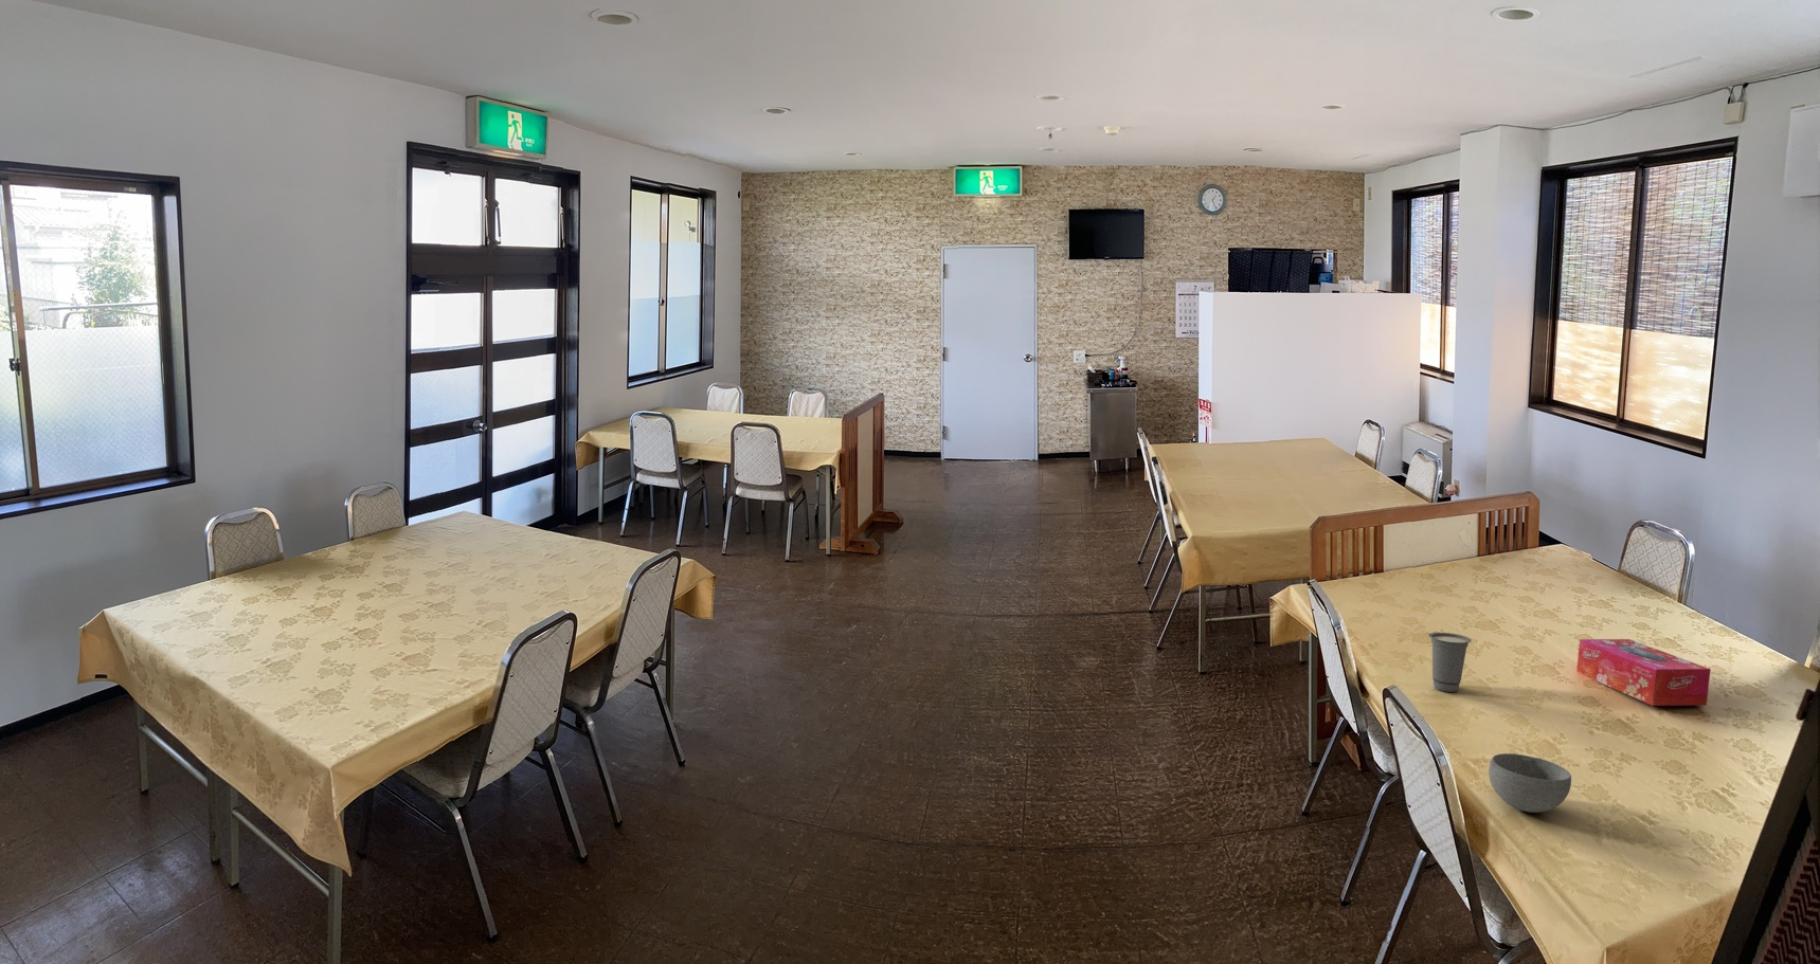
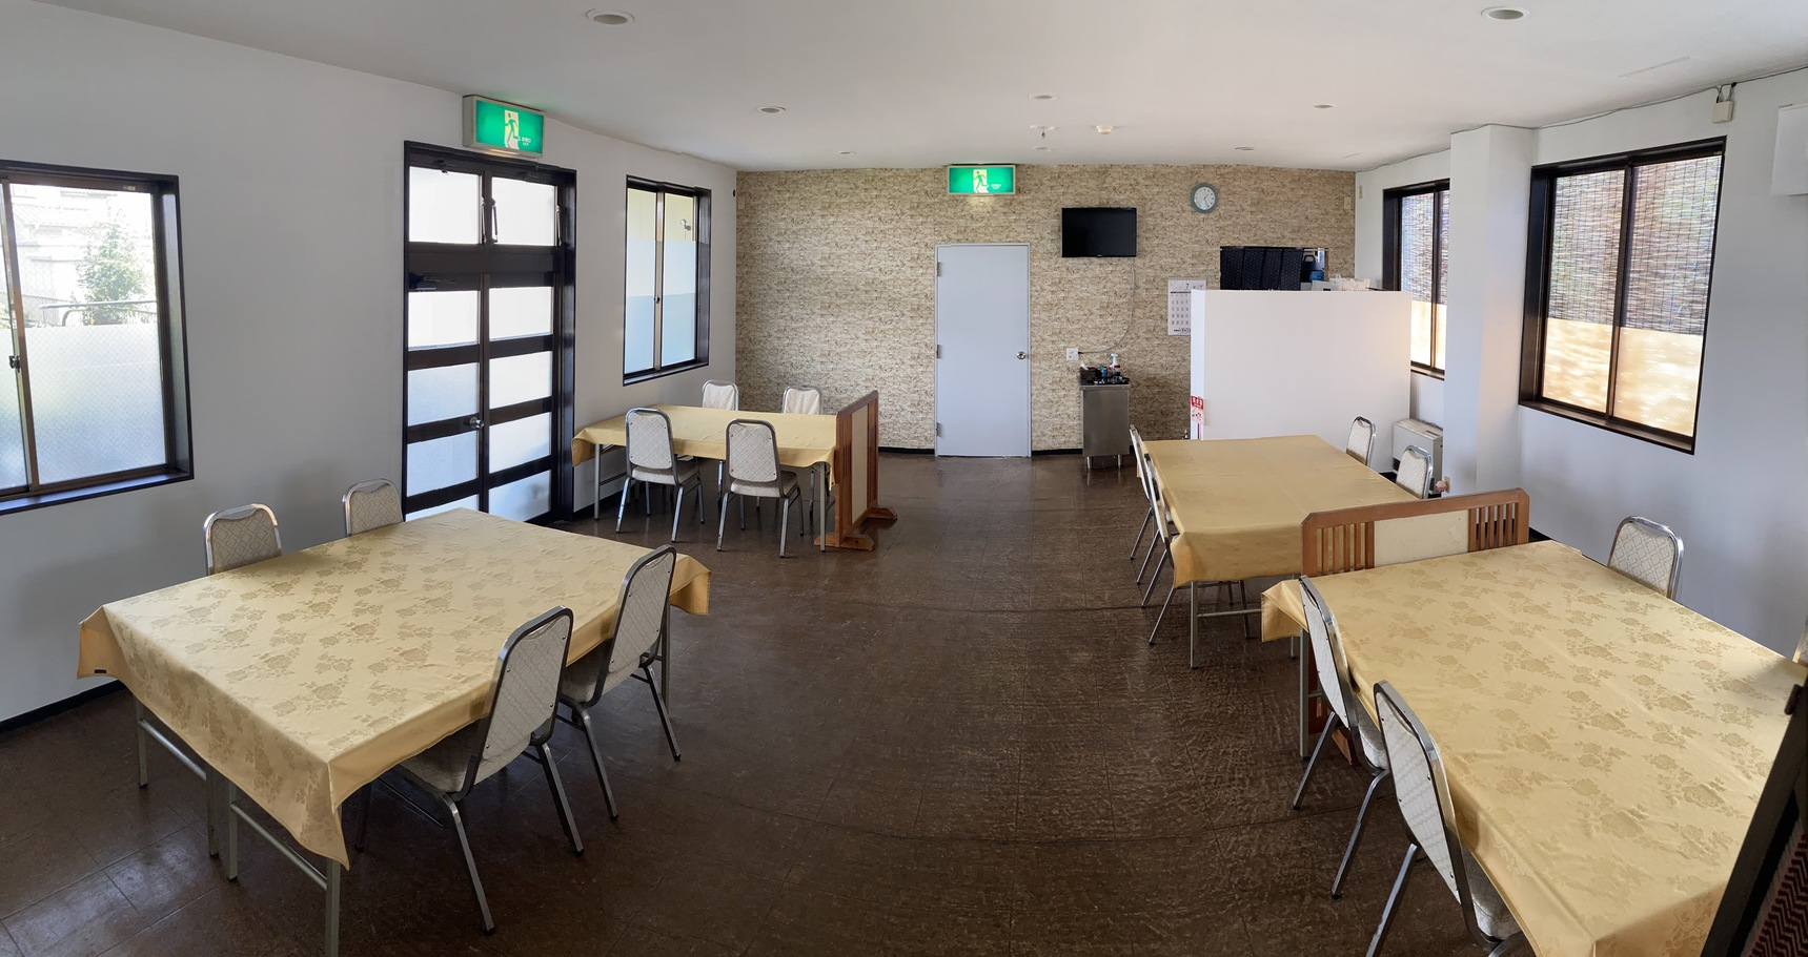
- cup (1447, 662)
- tissue box (1639, 670)
- bowl (1528, 786)
